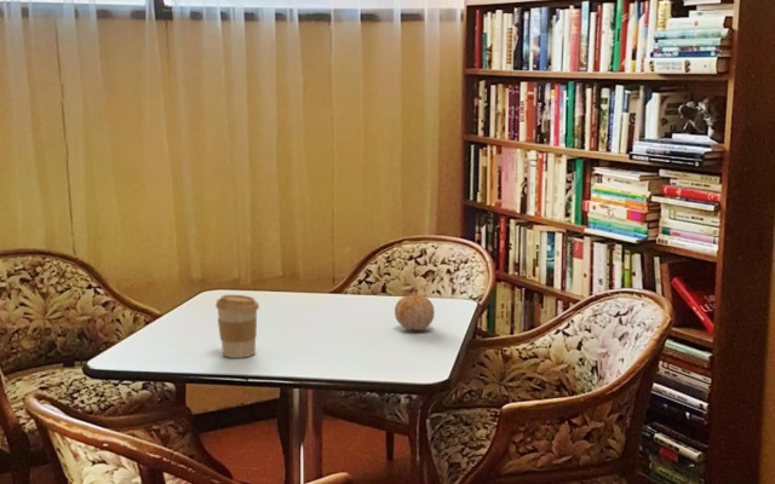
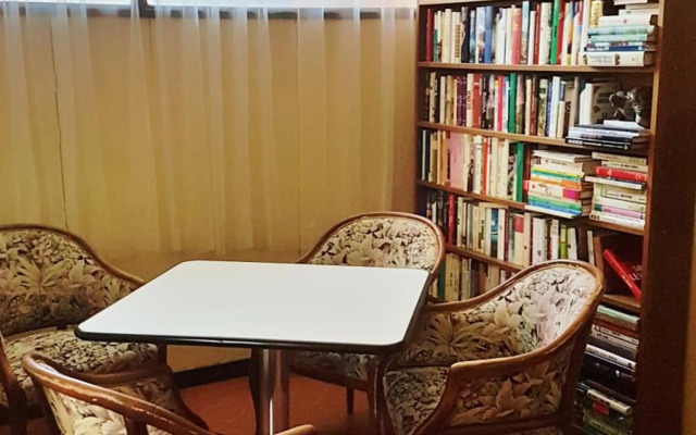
- fruit (414, 312)
- coffee cup (237, 324)
